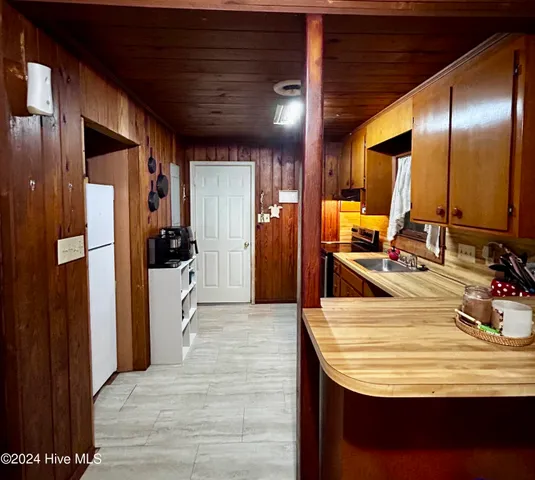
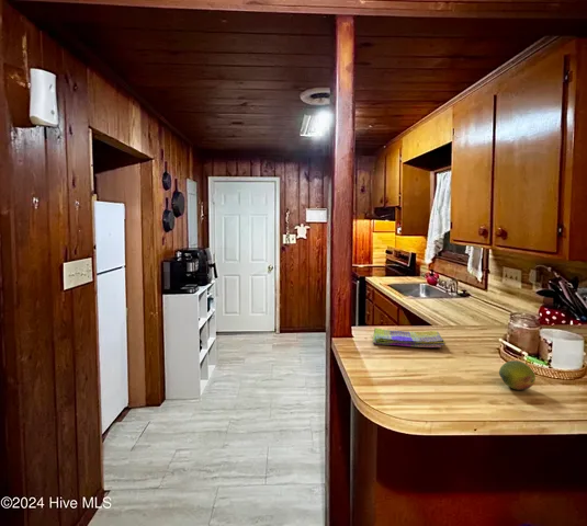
+ fruit (517, 374)
+ dish towel (407, 336)
